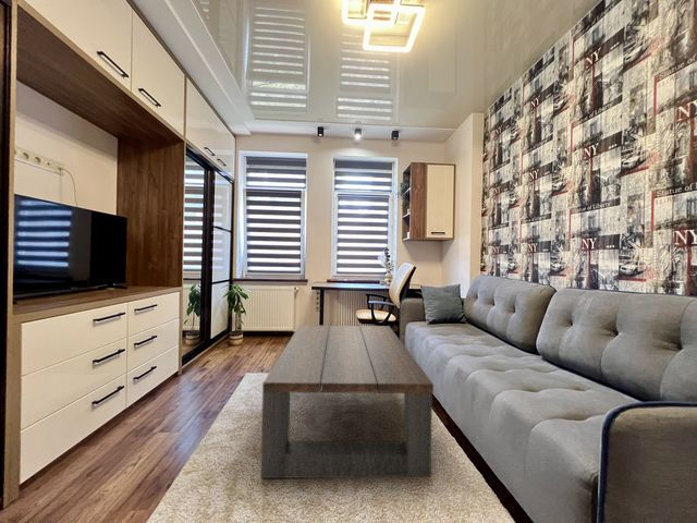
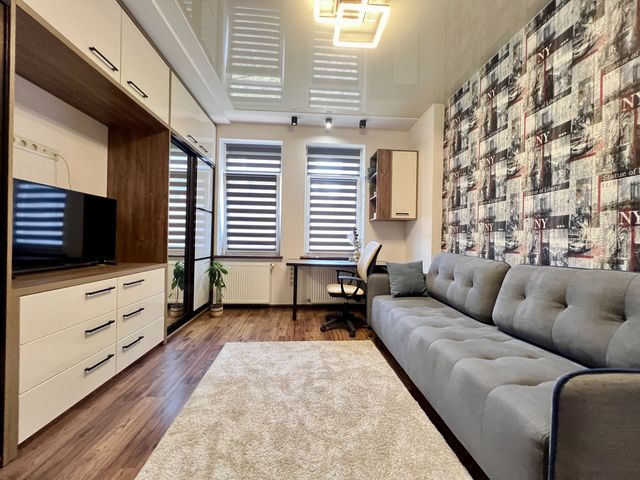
- coffee table (345, 378)
